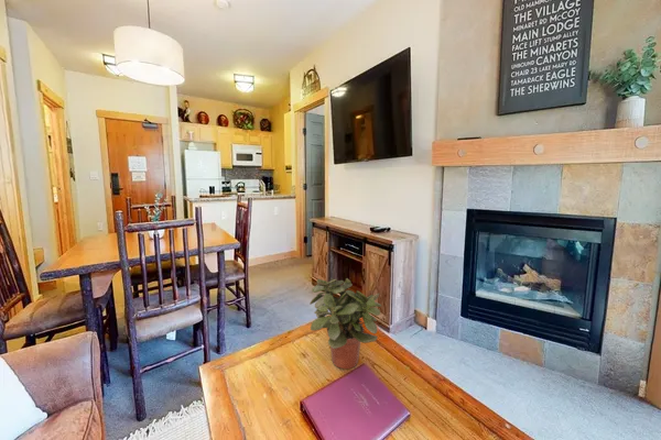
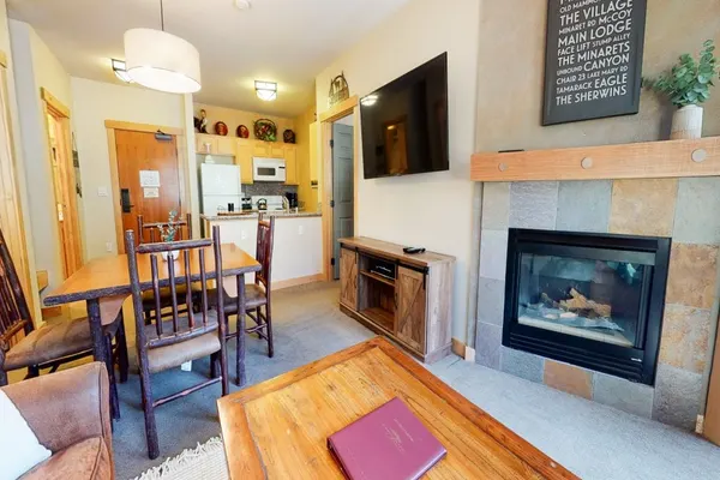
- potted plant (345, 321)
